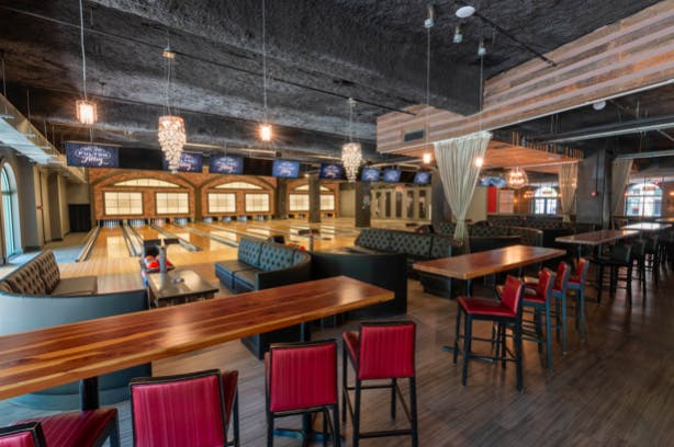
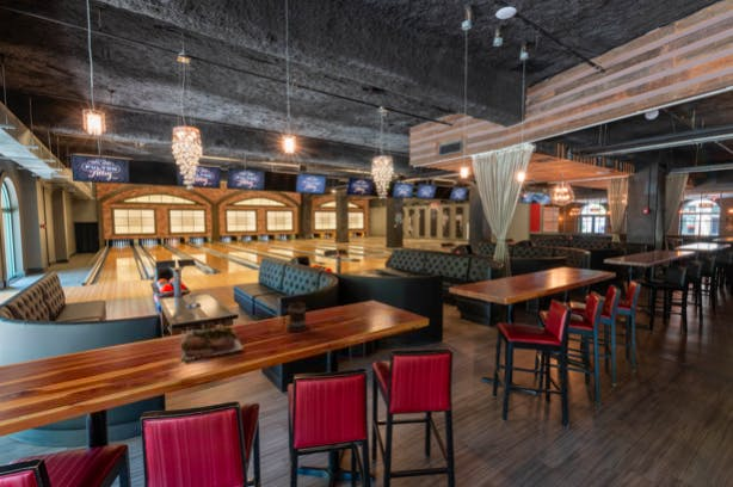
+ food platter (210, 337)
+ beer mug (294, 316)
